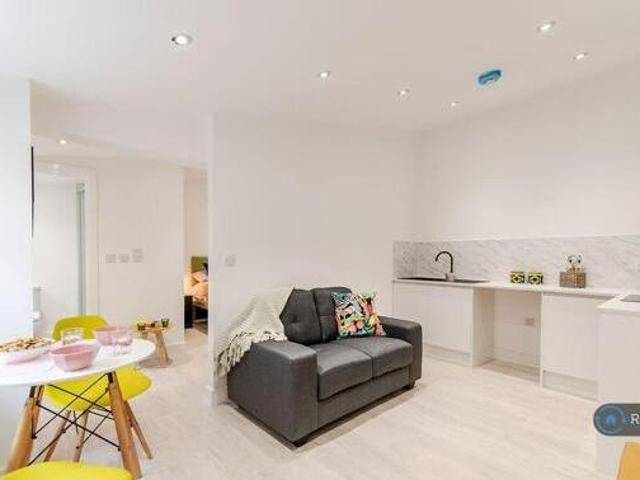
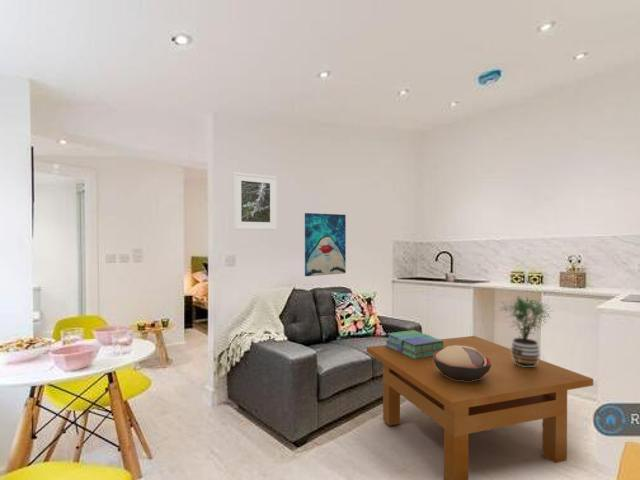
+ table (465, 399)
+ decorative bowl (461, 360)
+ potted plant (527, 330)
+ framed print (255, 202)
+ wall art (325, 244)
+ stack of books (414, 342)
